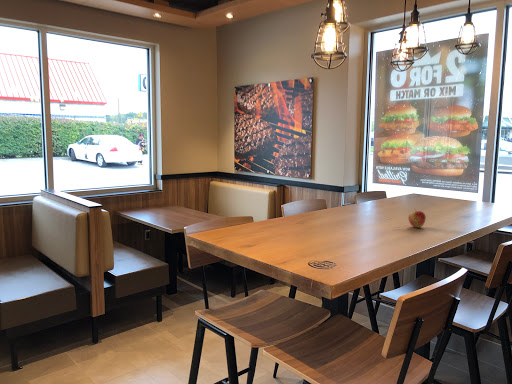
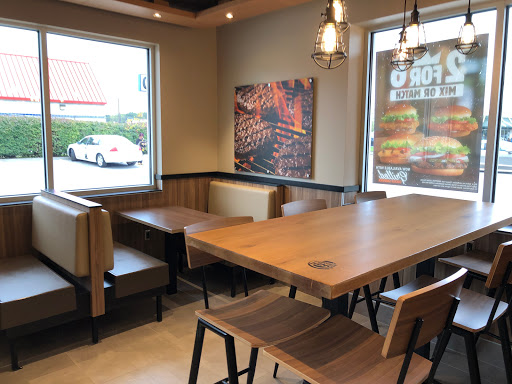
- apple (417, 217)
